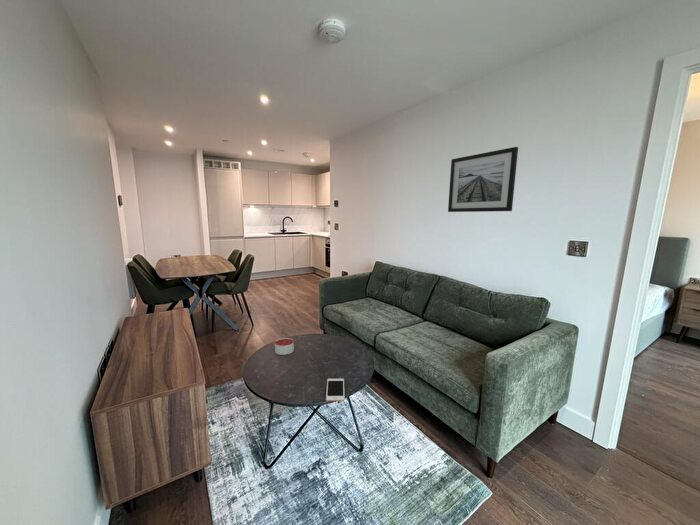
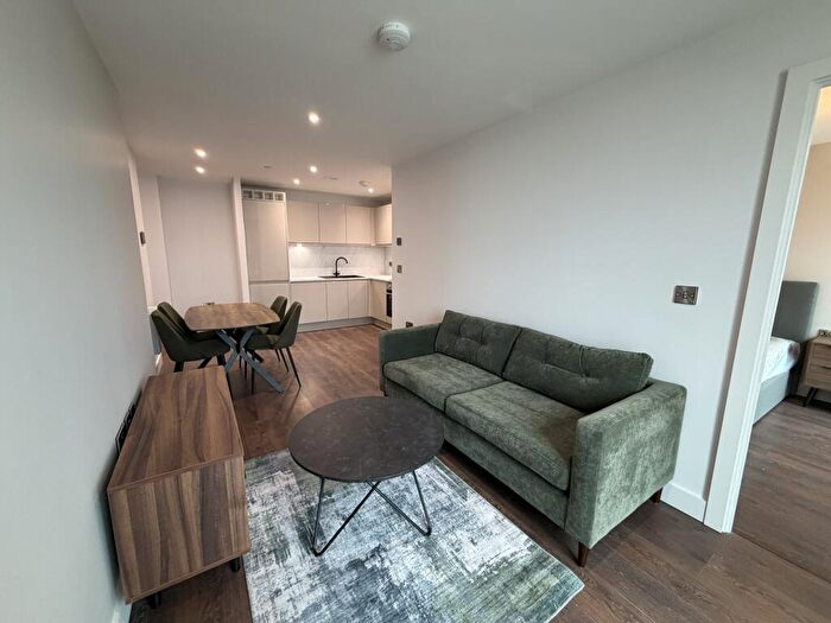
- wall art (479, 183)
- cell phone (335, 389)
- candle (284, 345)
